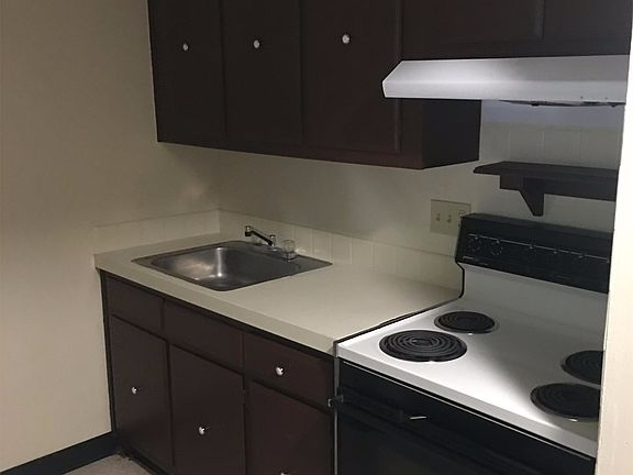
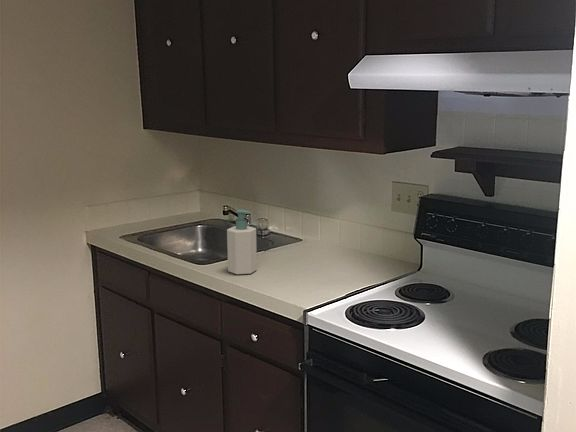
+ soap bottle (241, 240)
